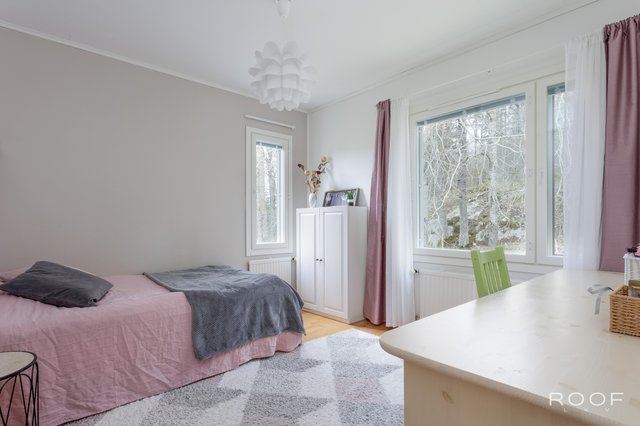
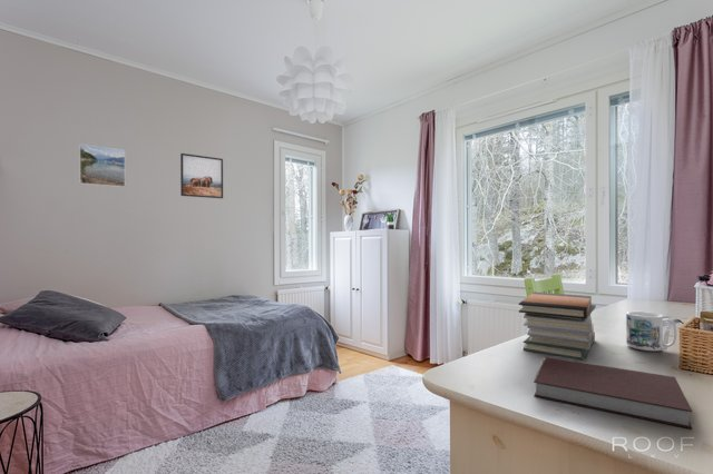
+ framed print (202, 176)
+ notebook (605, 386)
+ mug (651, 330)
+ book stack (558, 322)
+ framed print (102, 166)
